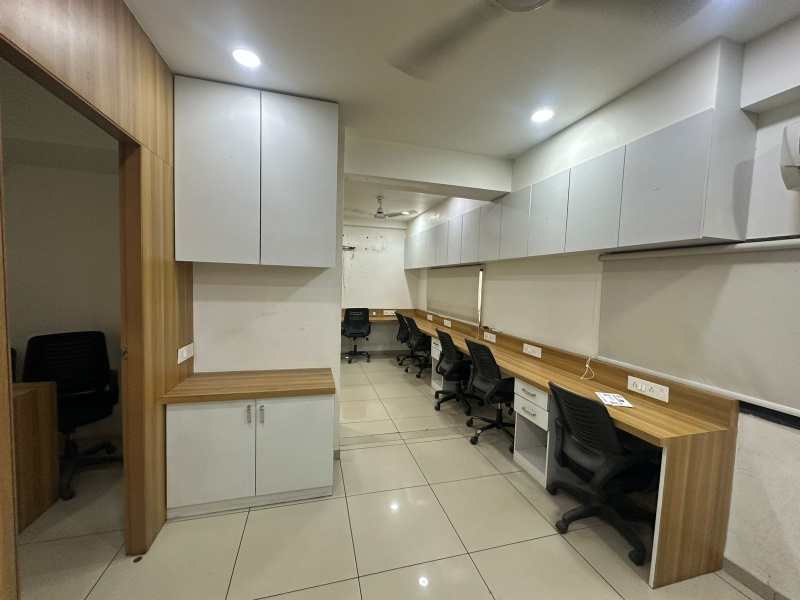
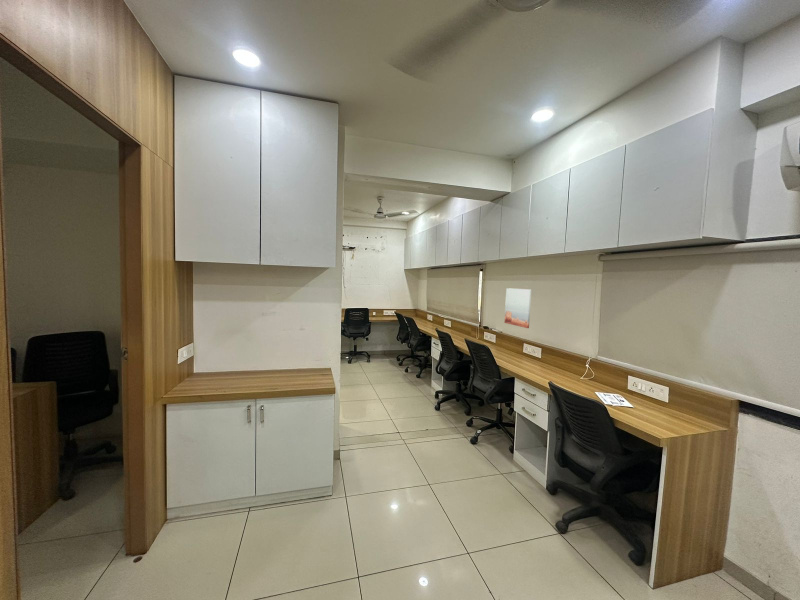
+ wall art (517, 307)
